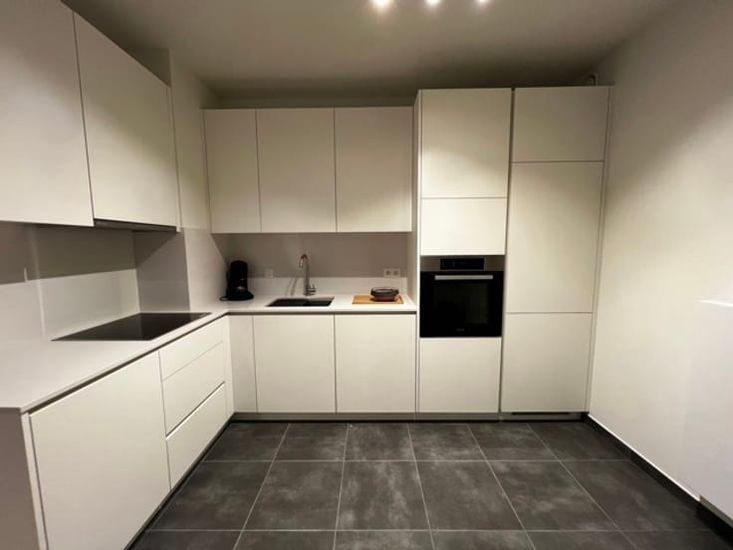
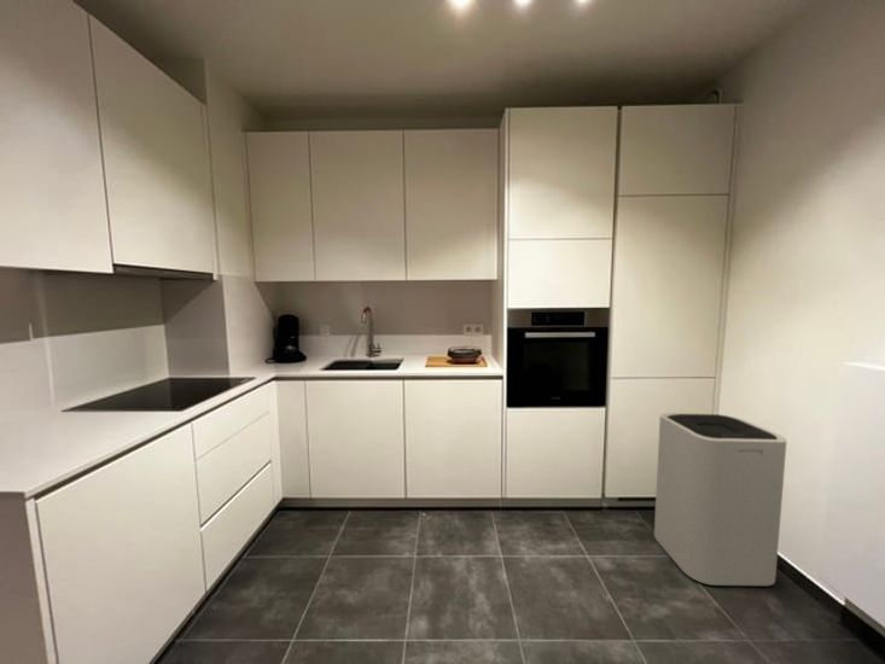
+ trash can (712, 490)
